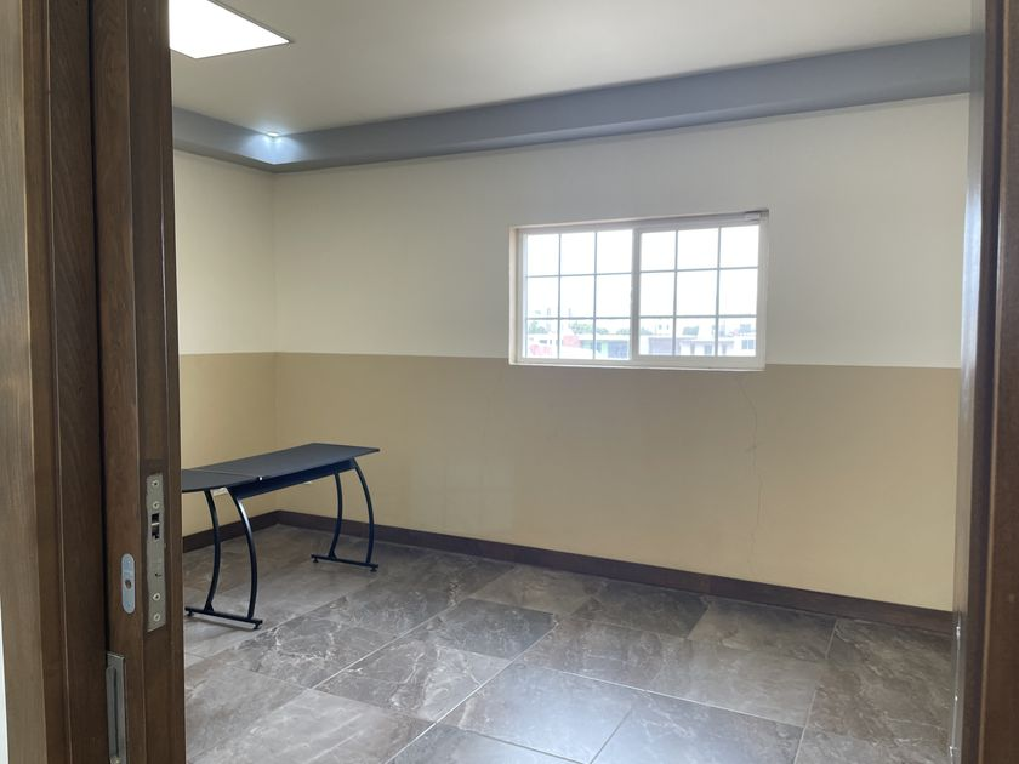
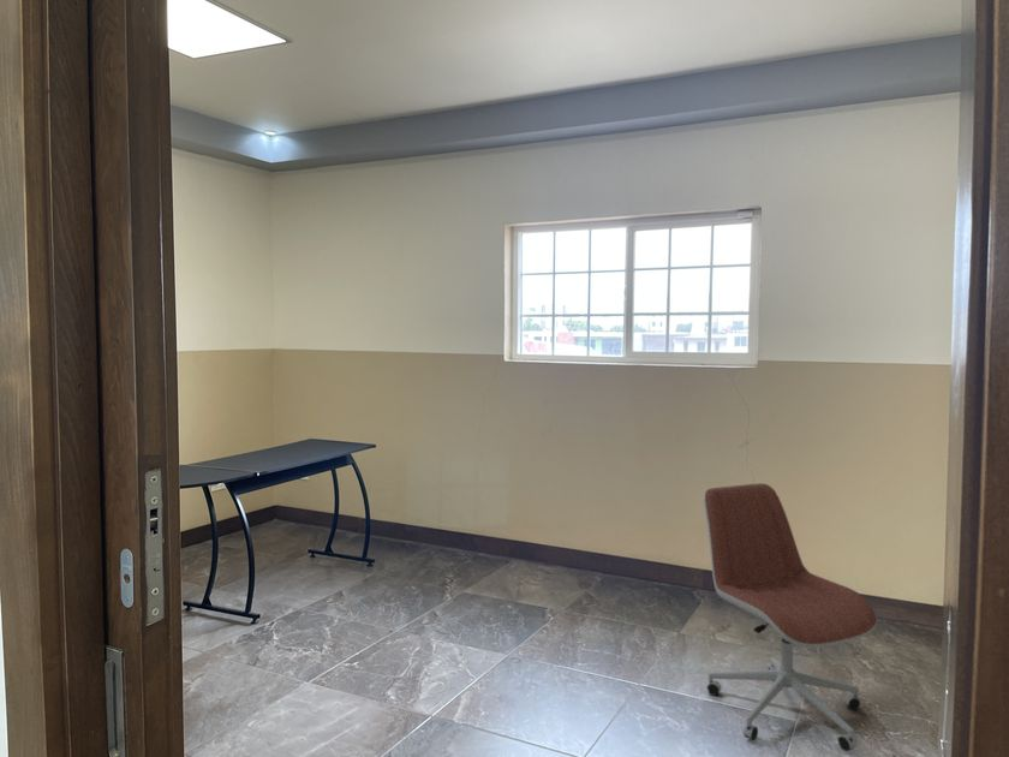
+ office chair (784, 604)
